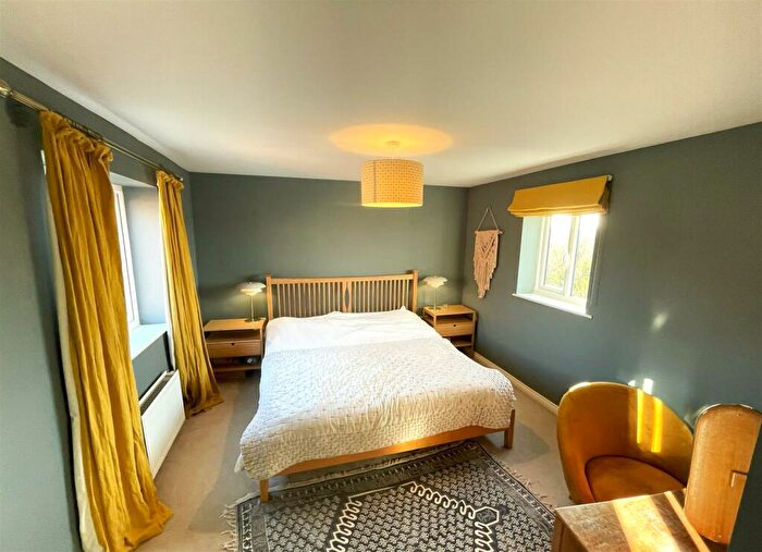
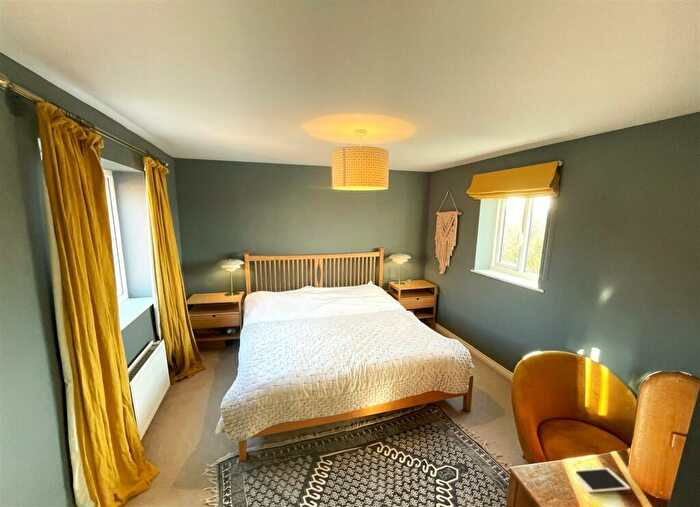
+ cell phone (598, 479)
